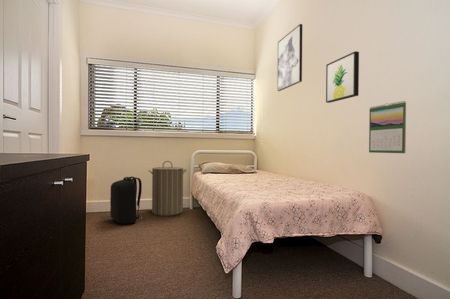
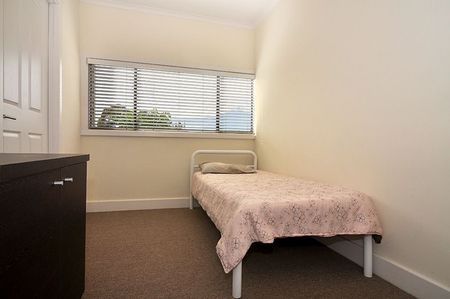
- laundry hamper (167, 186)
- wall art (341, 79)
- calendar (386, 128)
- wall art (288, 60)
- backpack (128, 198)
